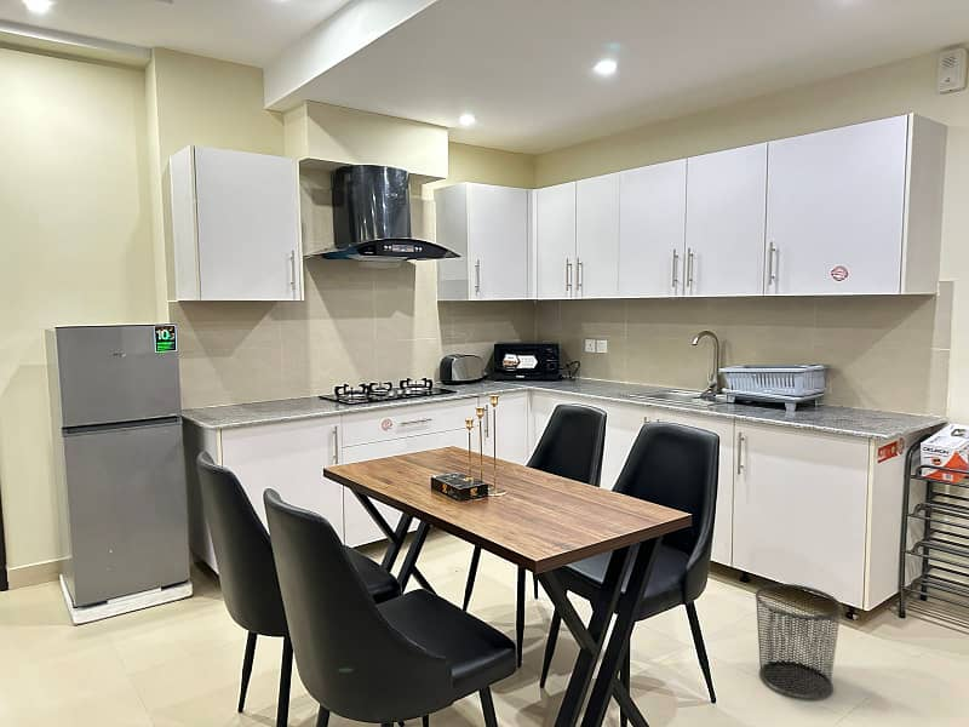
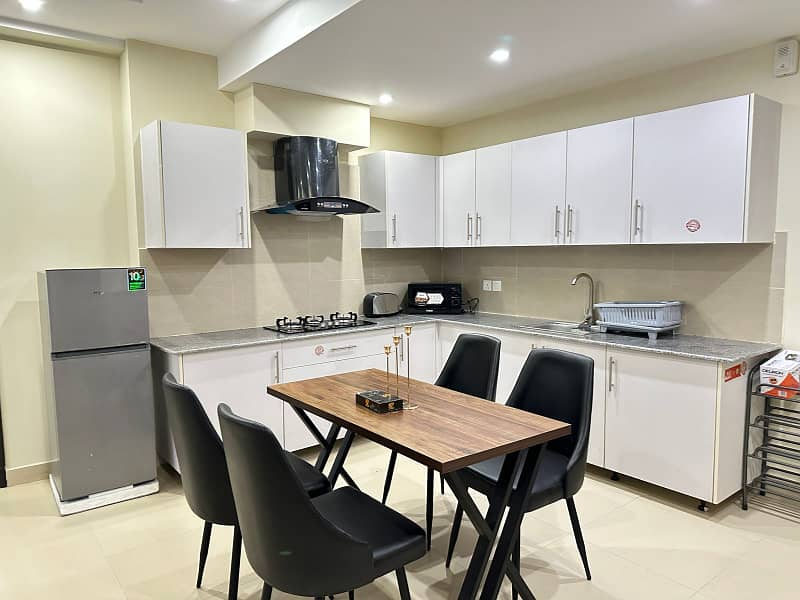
- waste bin (796, 639)
